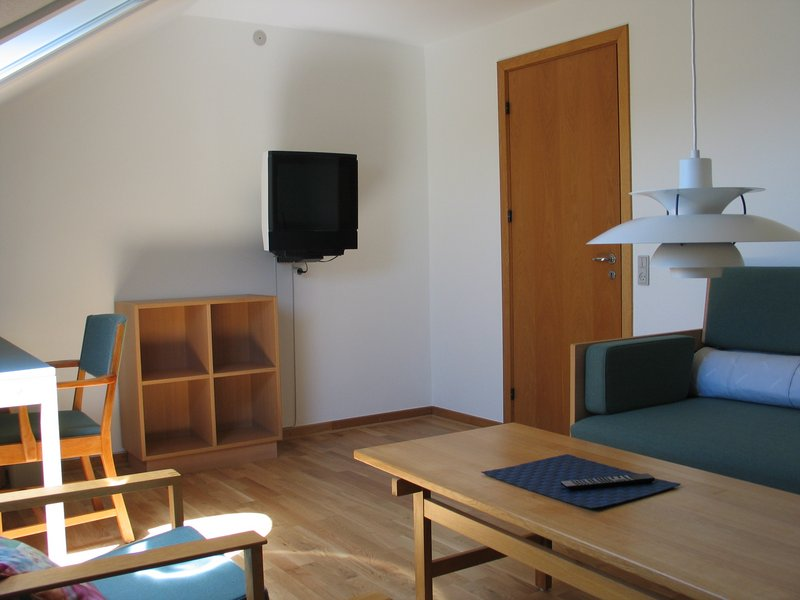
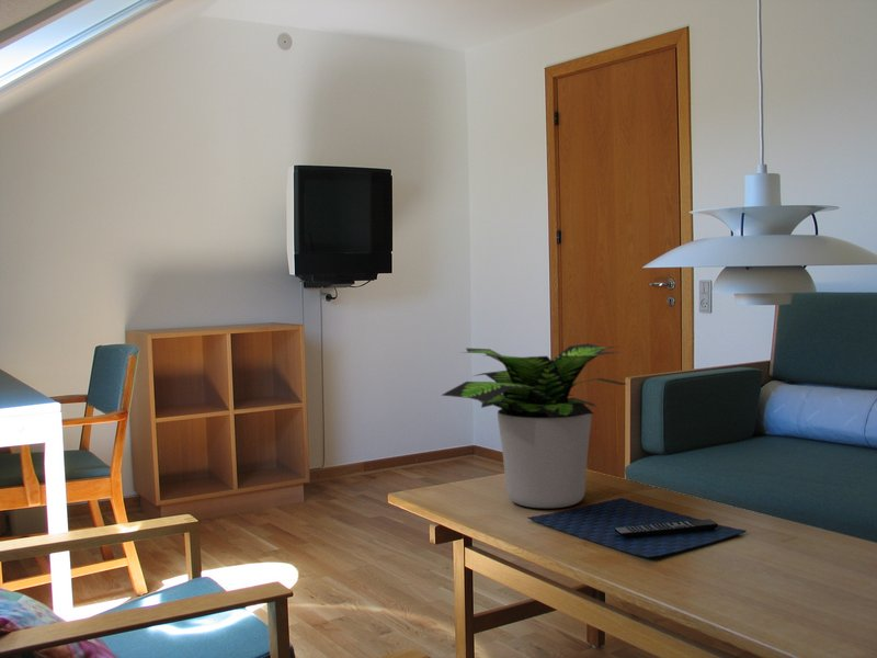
+ potted plant (532, 424)
